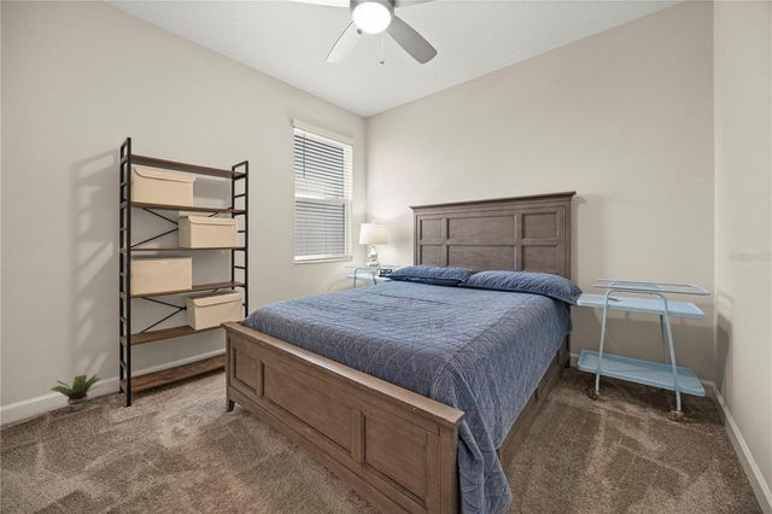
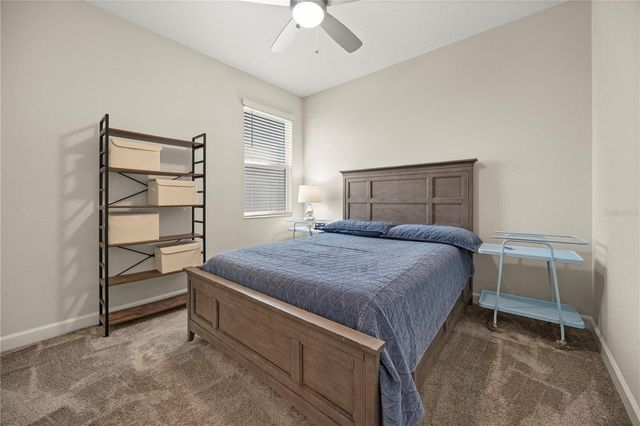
- potted plant (77, 392)
